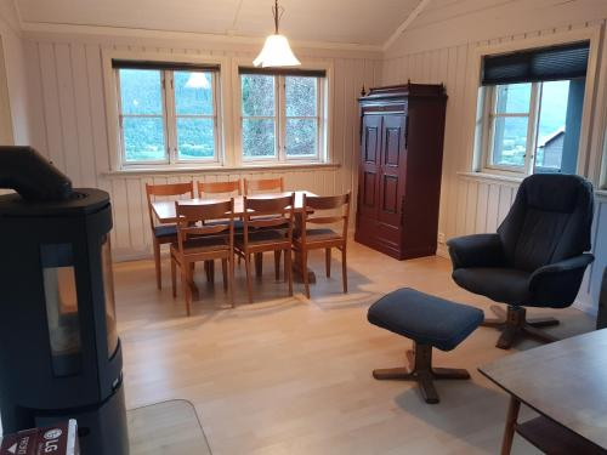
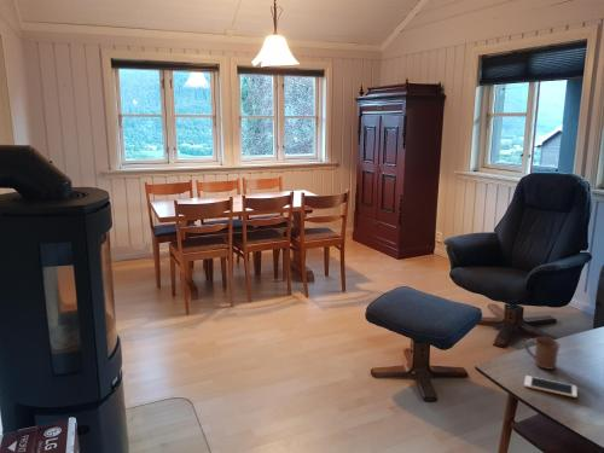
+ cell phone (550, 385)
+ mug (541, 352)
